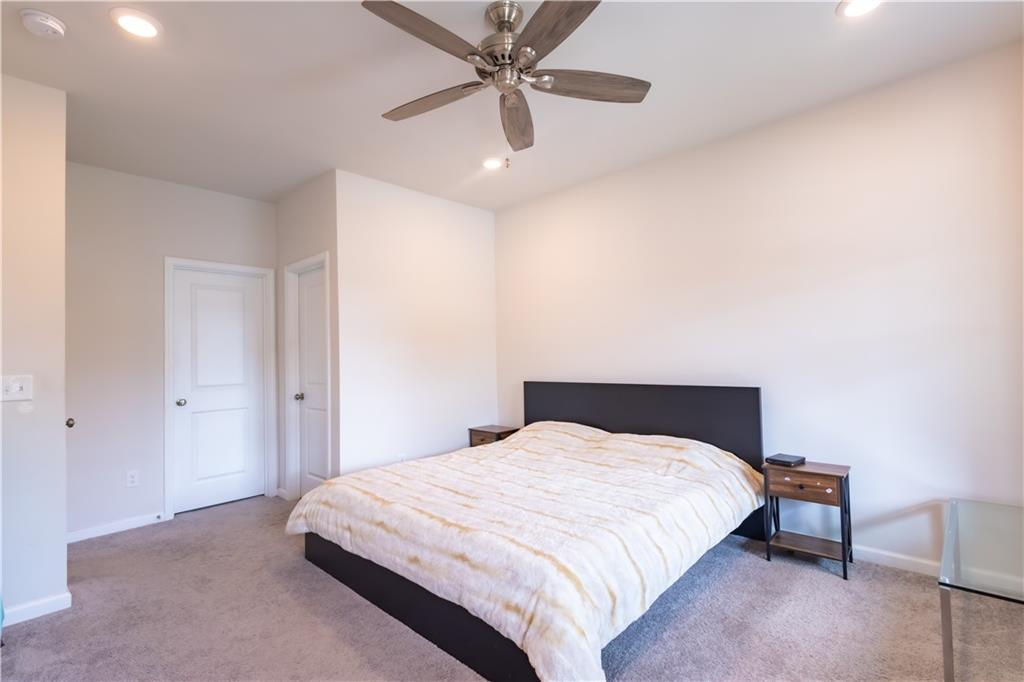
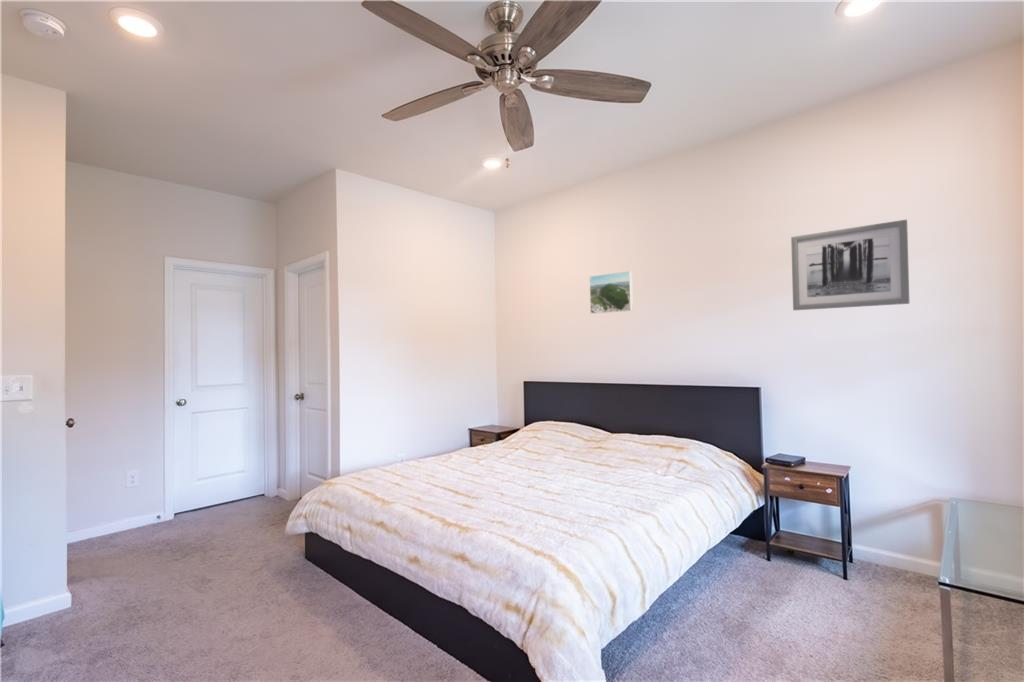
+ wall art (846, 268)
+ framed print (610, 293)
